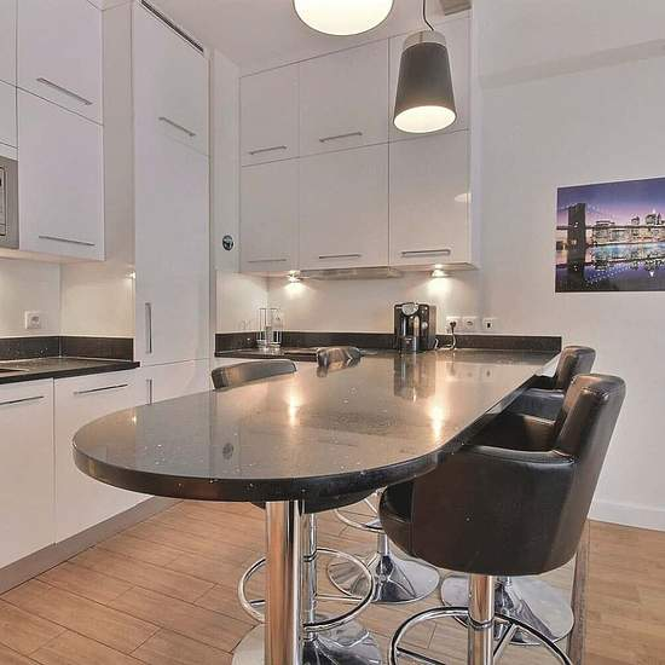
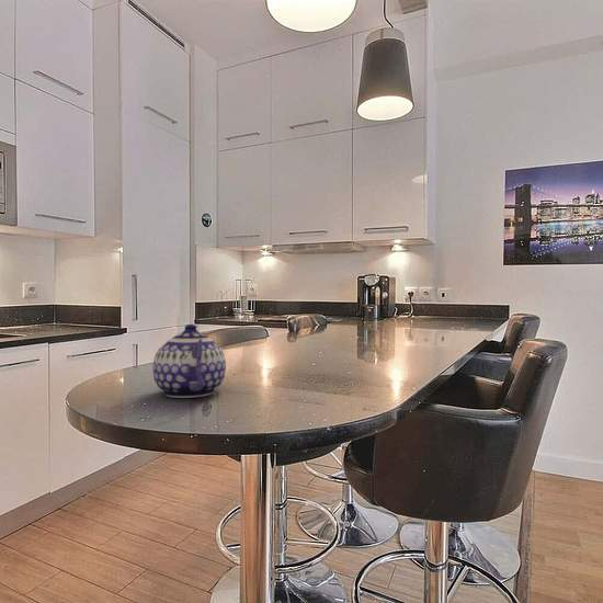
+ teapot (190, 359)
